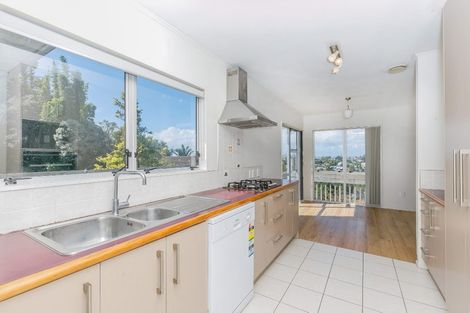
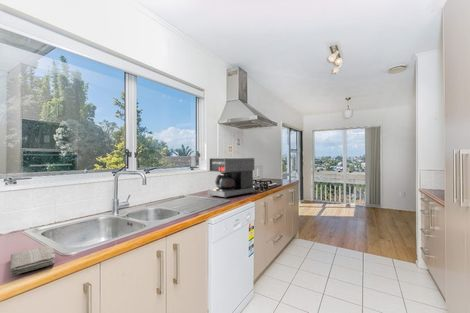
+ washcloth (32, 258)
+ coffee maker (232, 176)
